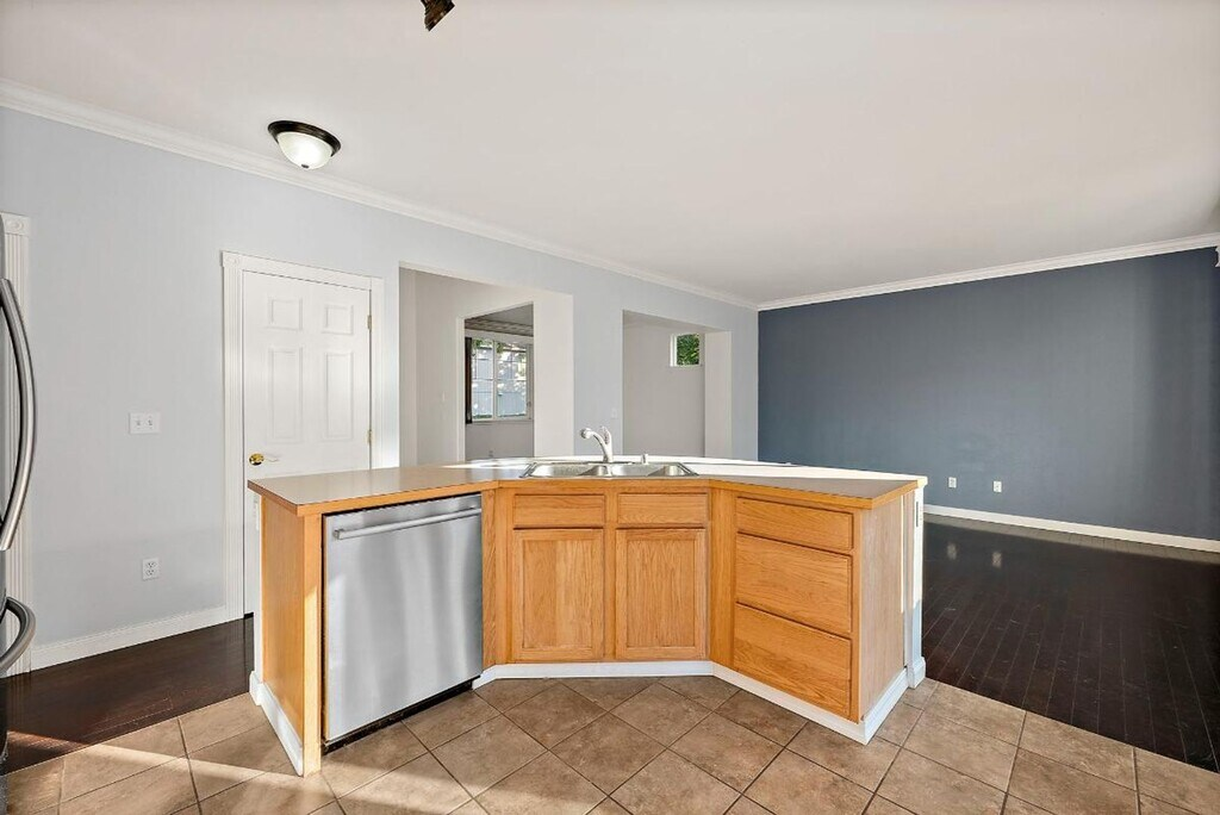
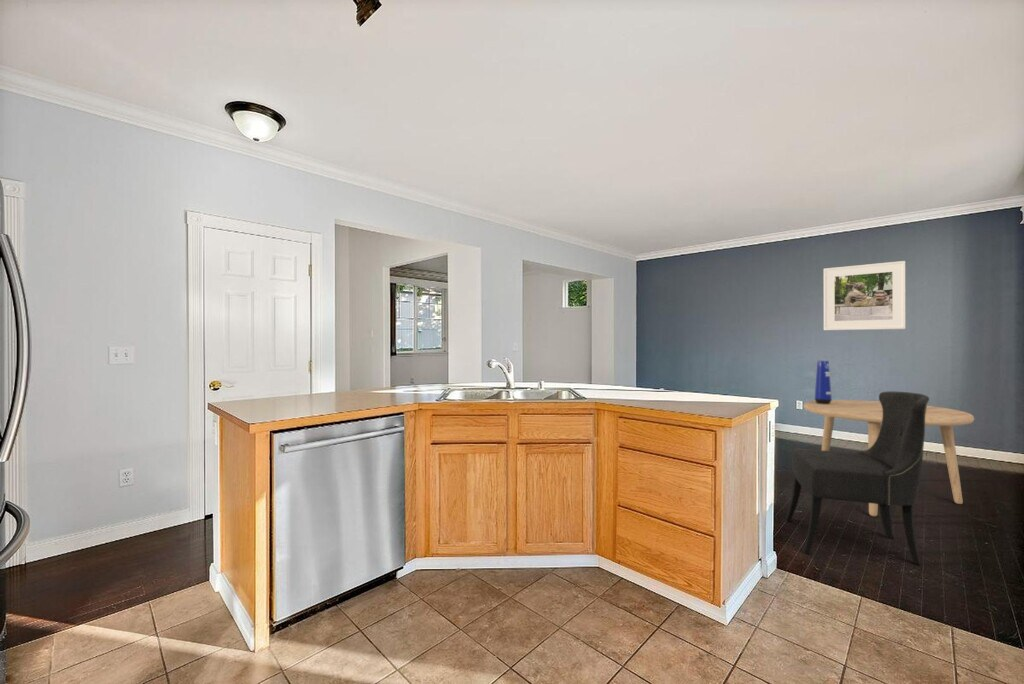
+ dining table (872, 445)
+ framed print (862, 297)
+ vase (823, 382)
+ dining chair (846, 466)
